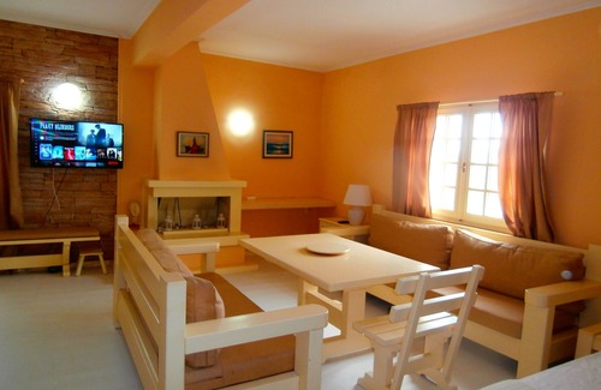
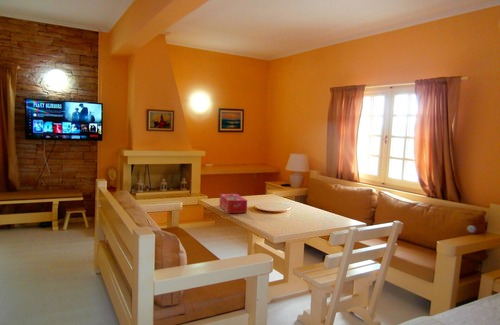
+ tissue box (232, 203)
